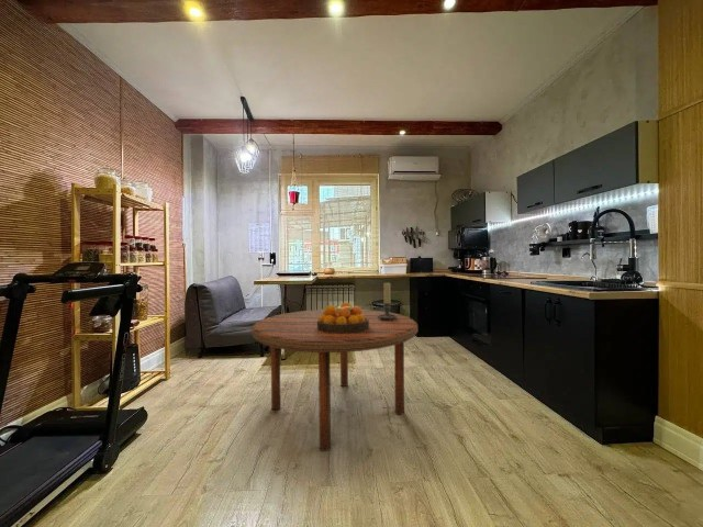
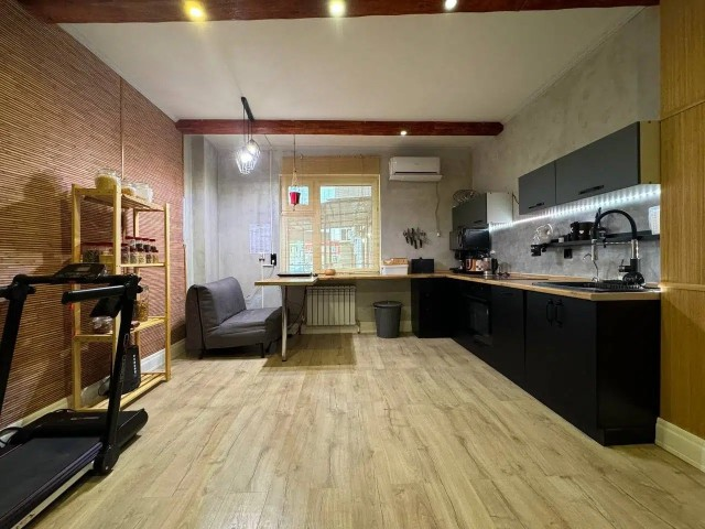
- fruit bowl (343, 315)
- dining table (341, 365)
- candle holder (387, 300)
